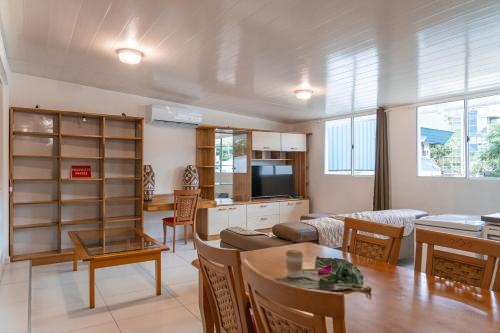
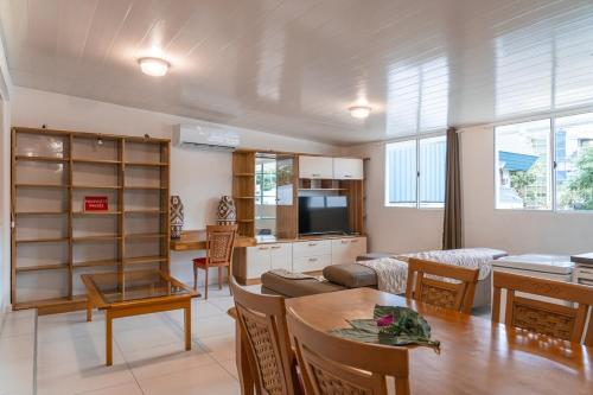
- coffee cup (294, 263)
